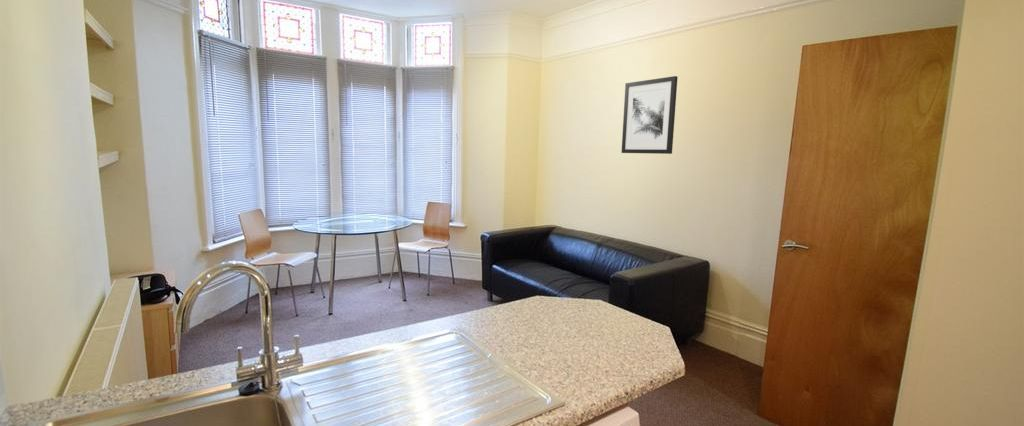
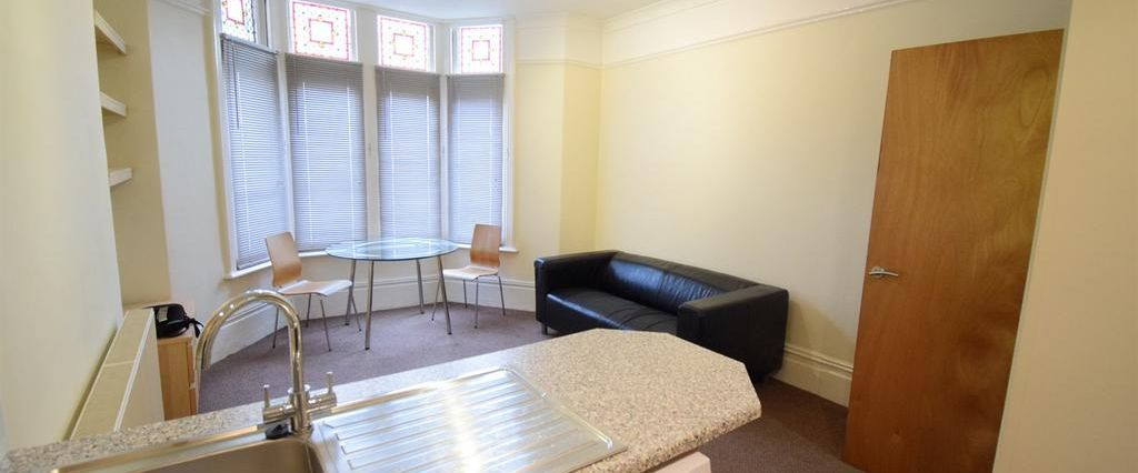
- wall art (647, 117)
